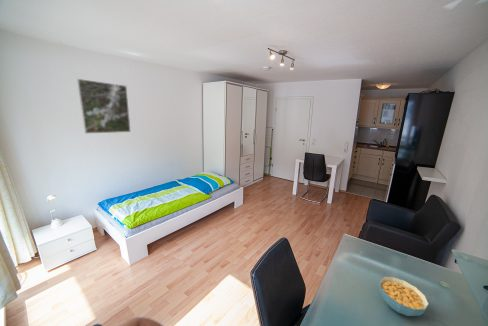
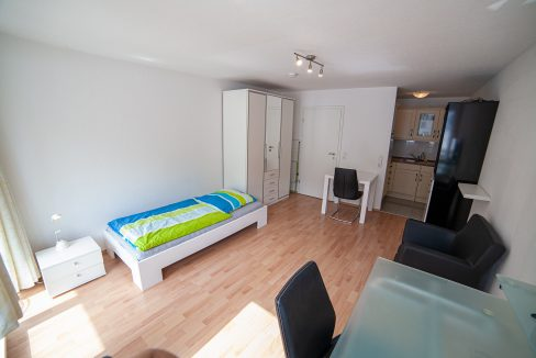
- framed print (106, 108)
- cereal bowl (400, 299)
